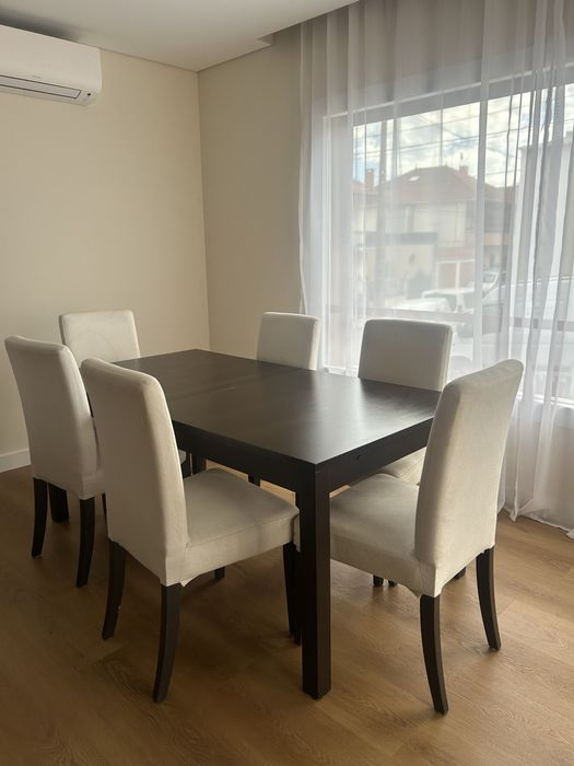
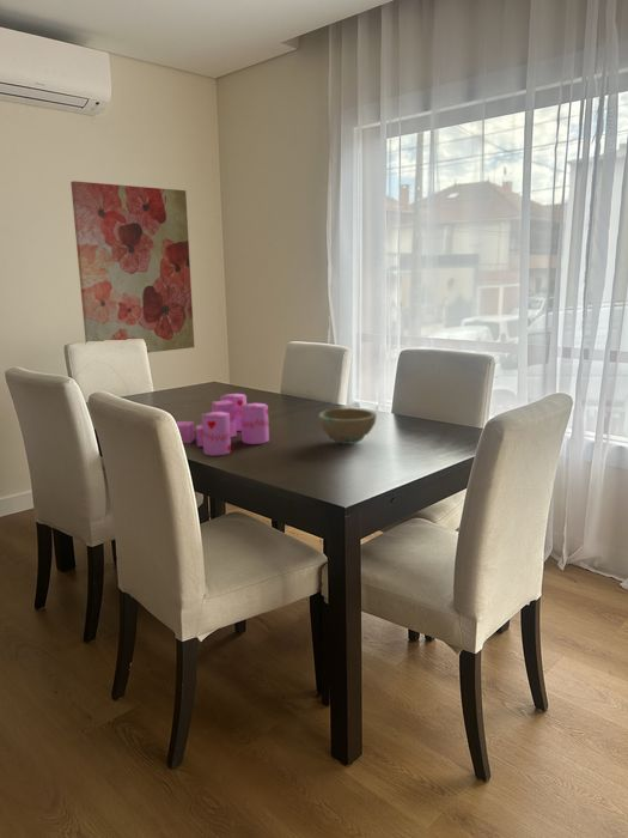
+ wall art (138, 272)
+ candle (224, 421)
+ bowl (347, 427)
